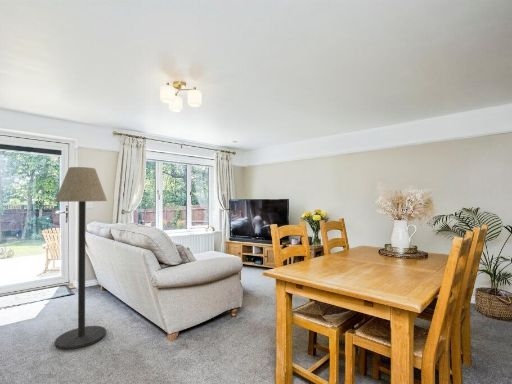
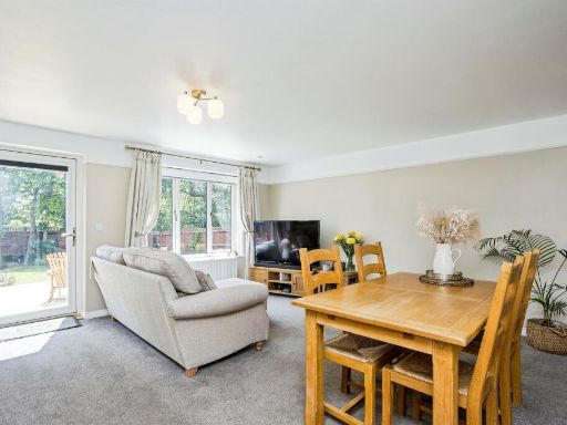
- floor lamp (81, 252)
